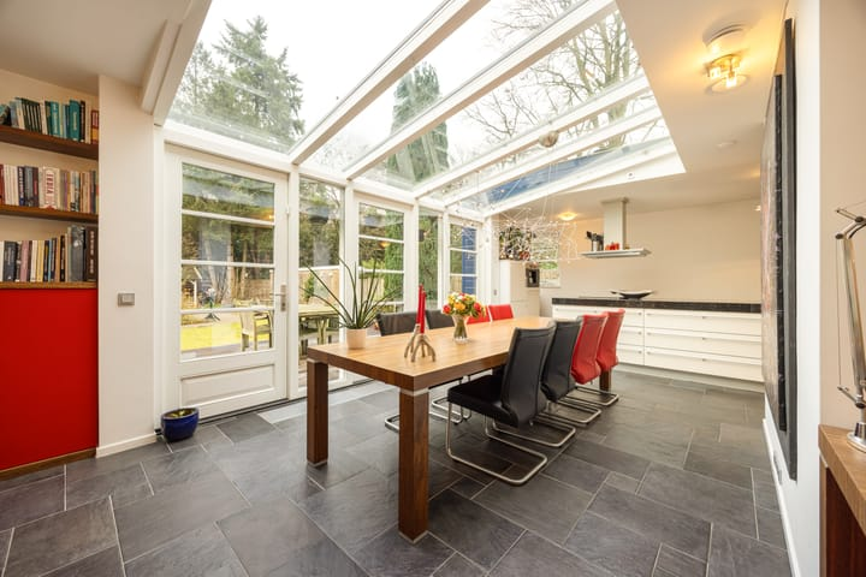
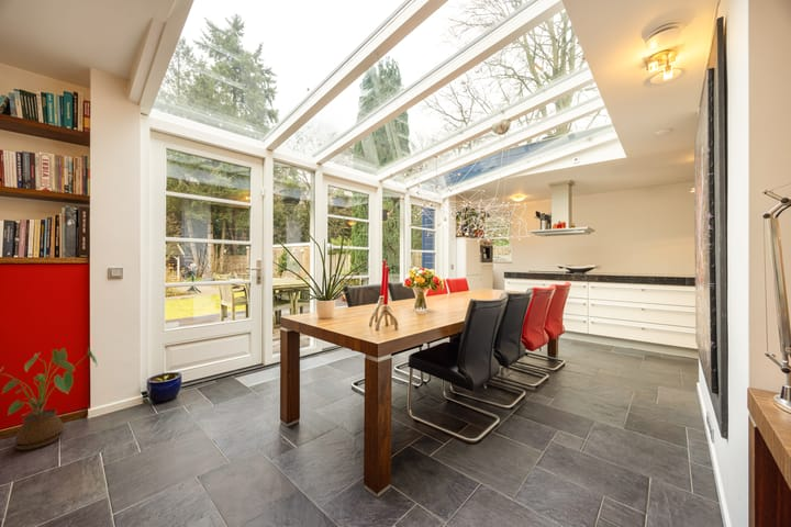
+ house plant (47, 396)
